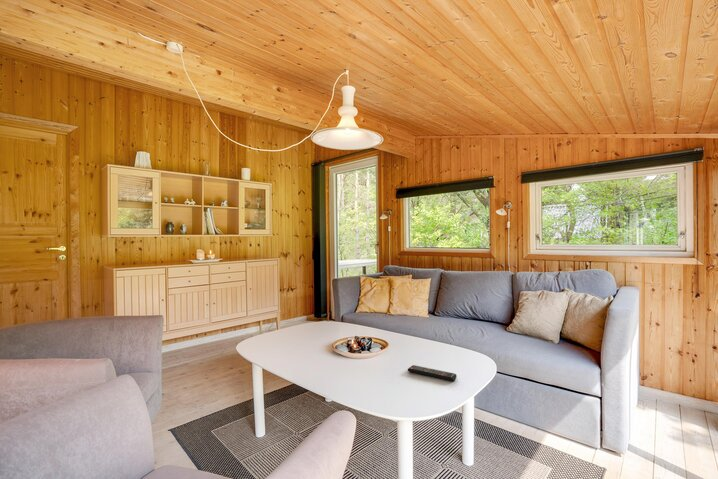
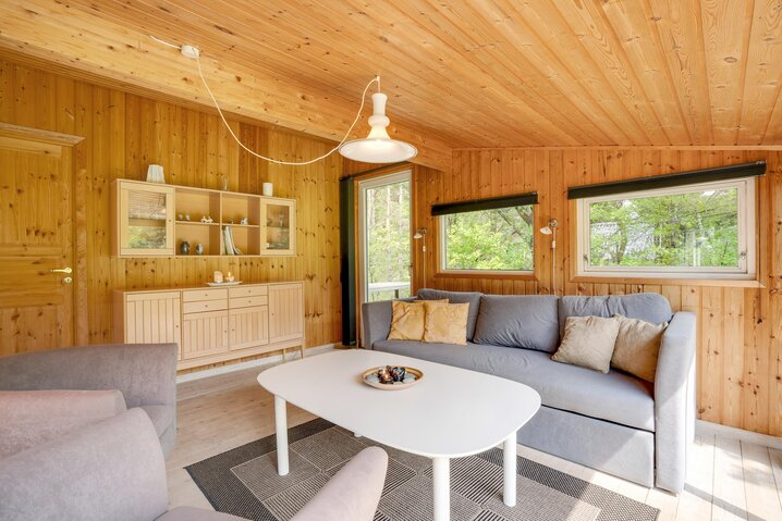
- remote control (431, 372)
